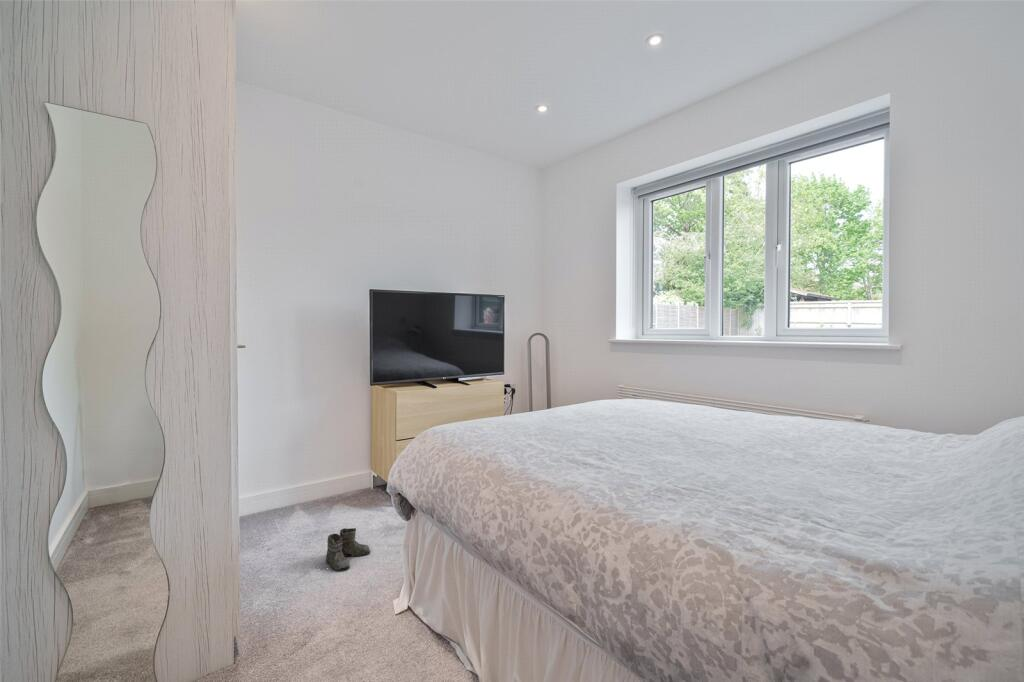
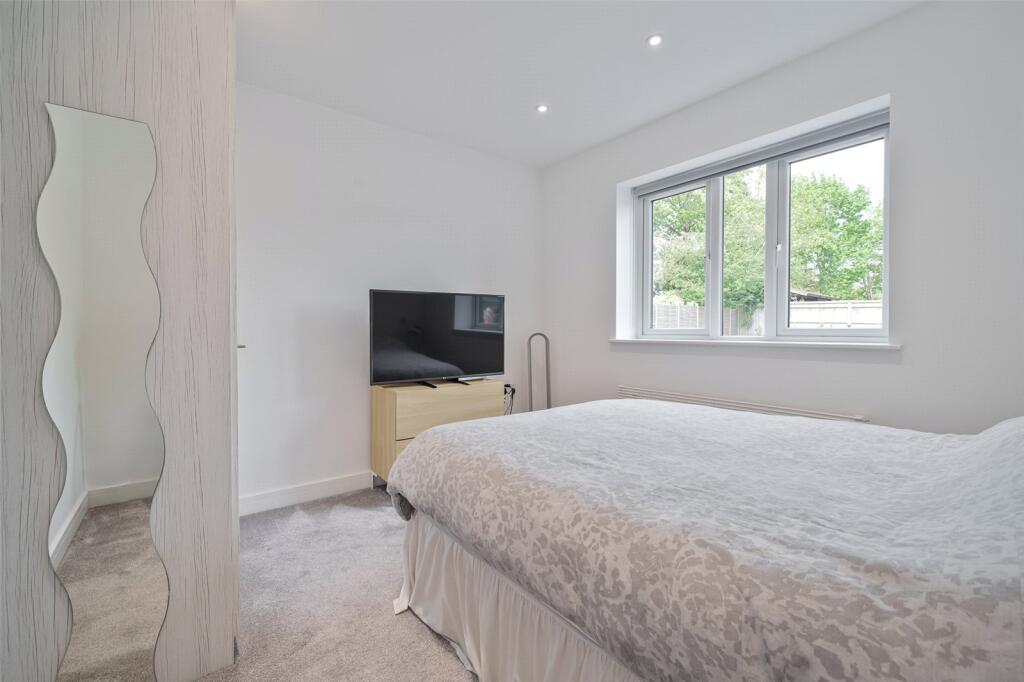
- boots (345, 547)
